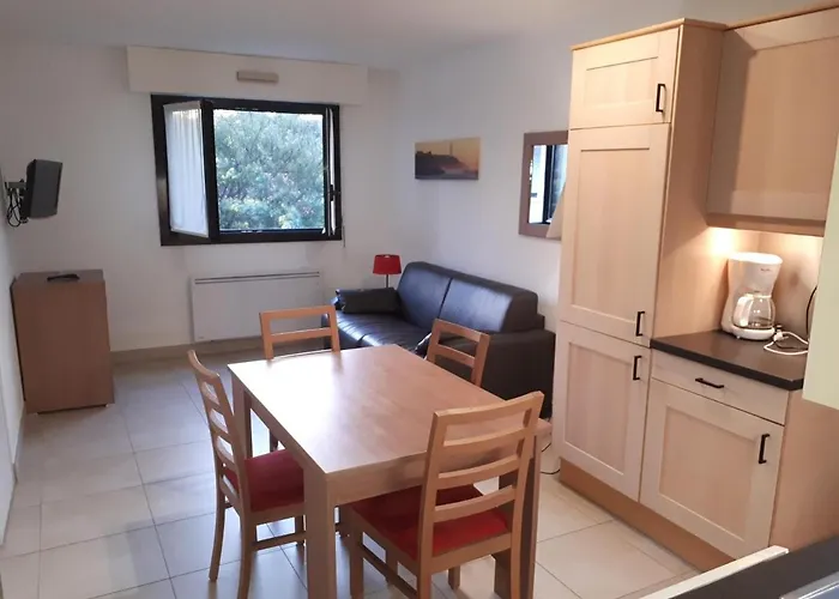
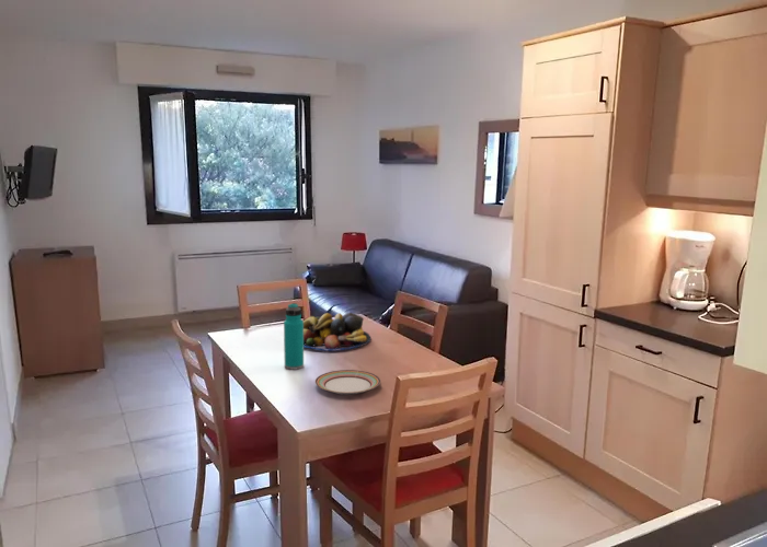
+ plate (347, 383)
+ fruit bowl (331, 326)
+ water bottle (294, 335)
